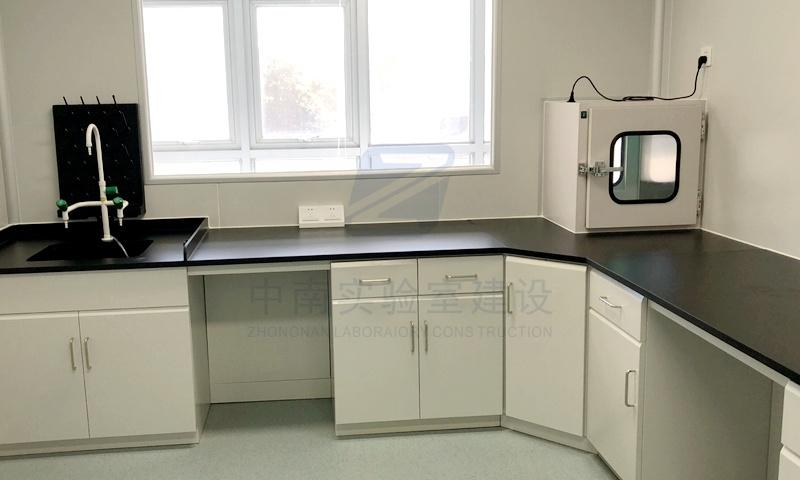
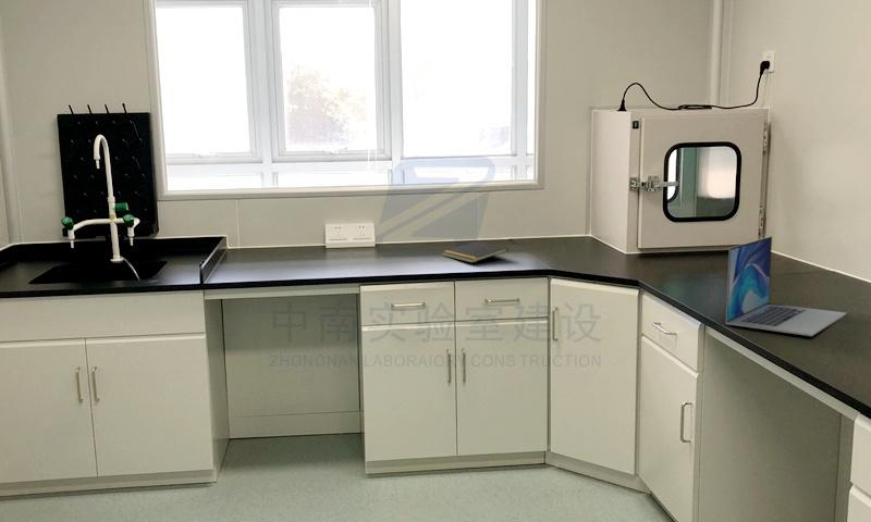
+ notepad (474, 251)
+ laptop (769, 282)
